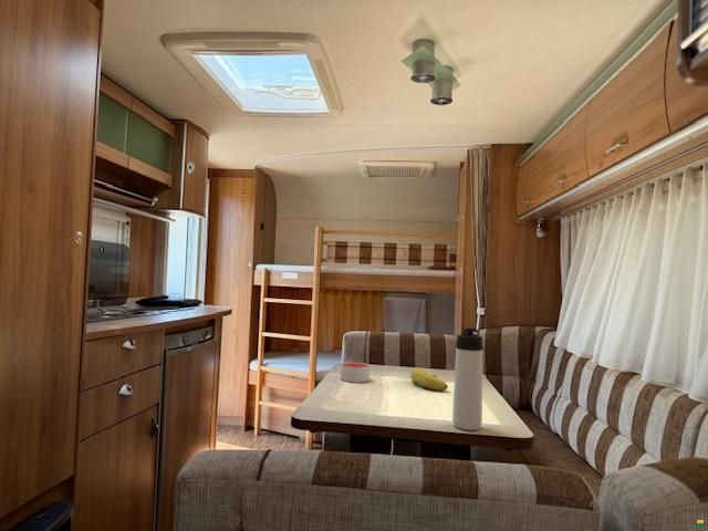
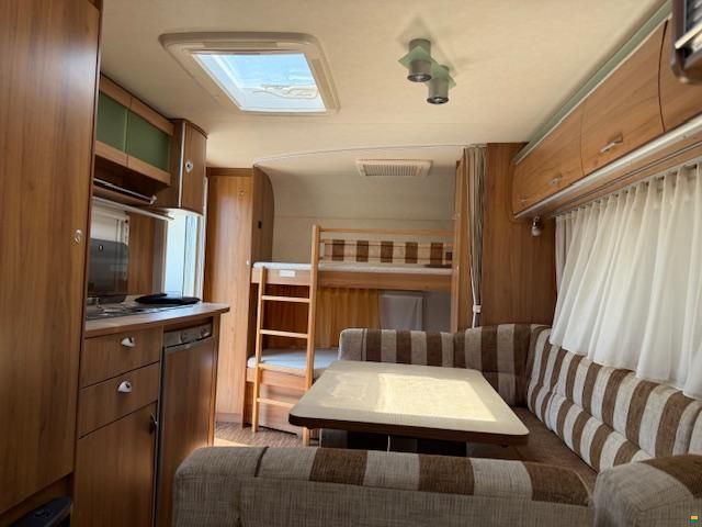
- banana (434, 376)
- candle (354, 371)
- thermos bottle (468, 377)
